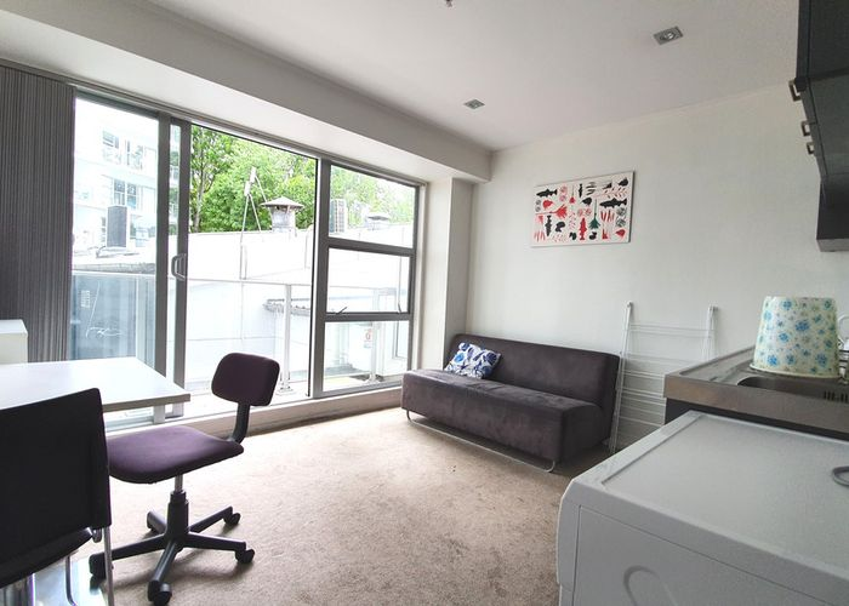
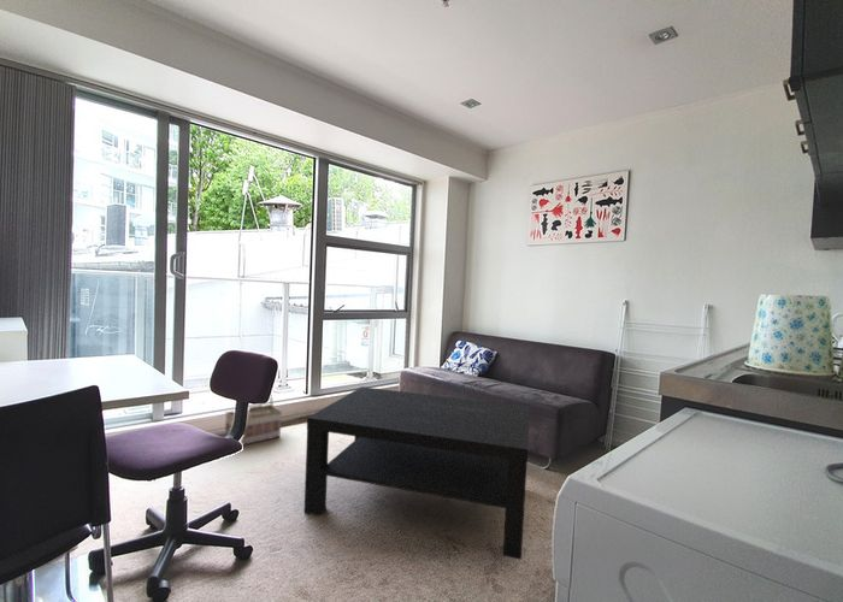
+ coffee table (425, 455)
+ basket (253, 412)
